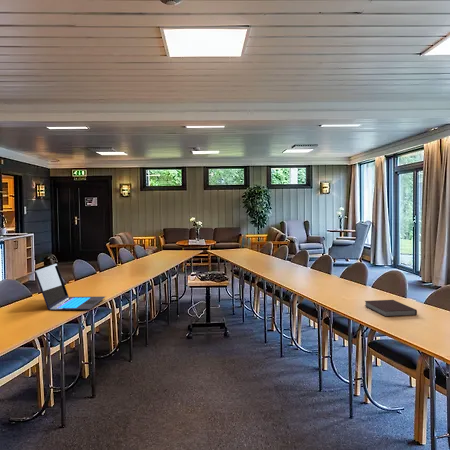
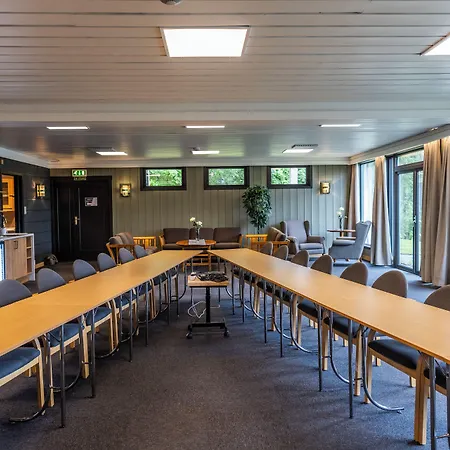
- notebook (389, 307)
- laptop (65, 288)
